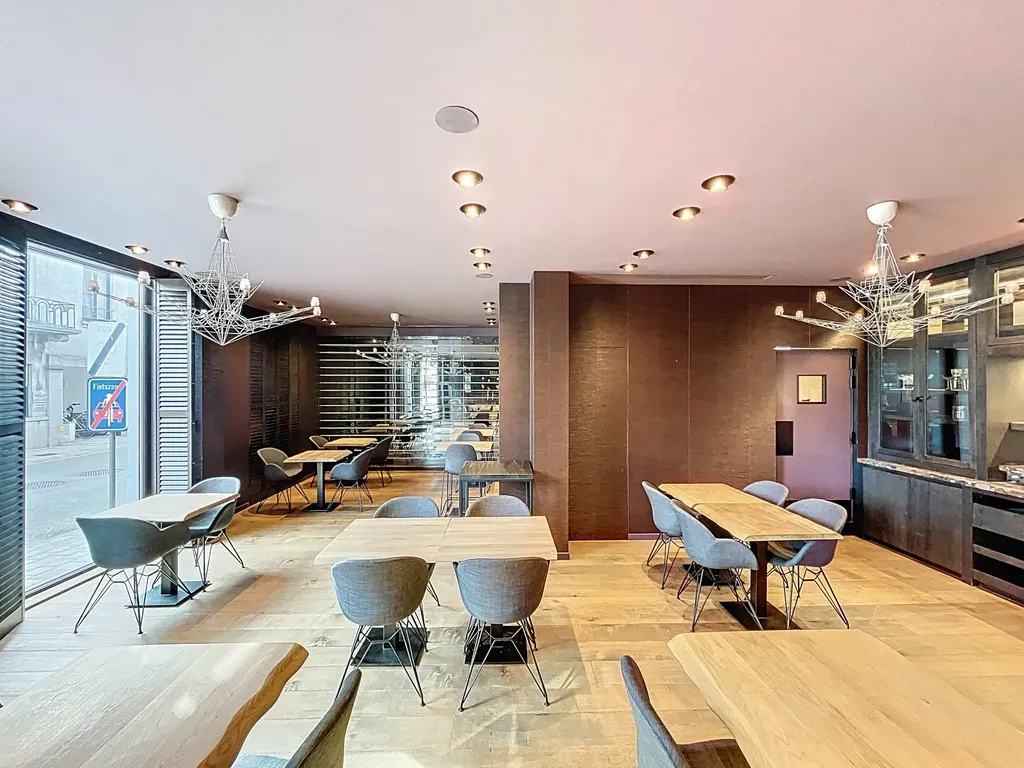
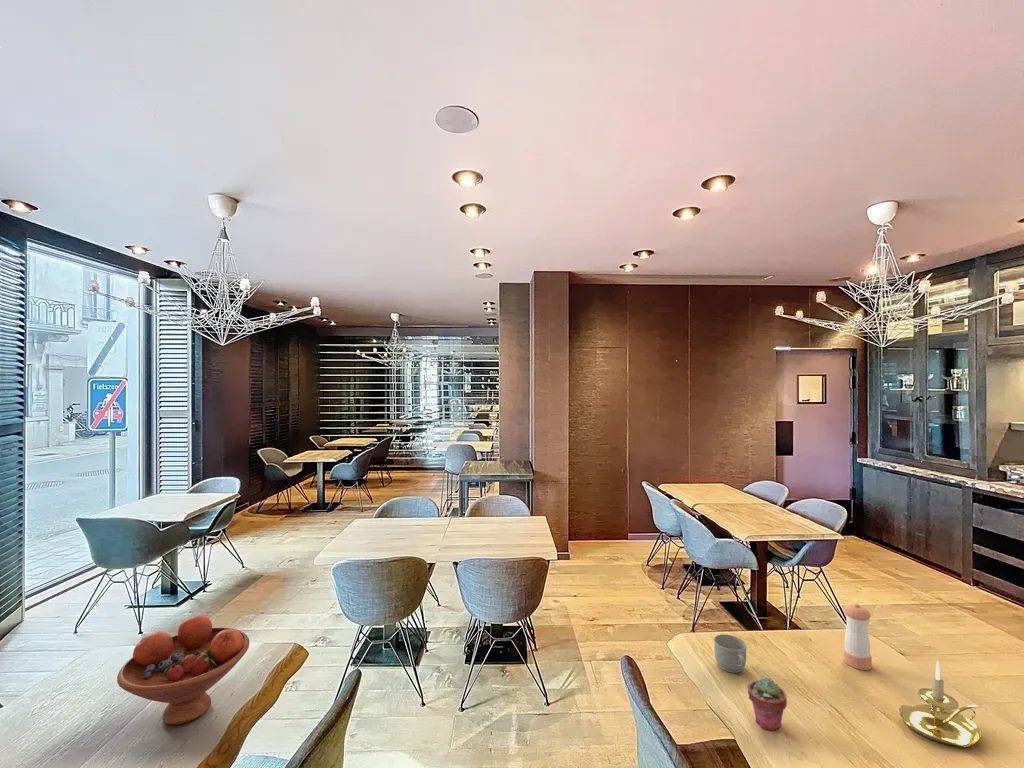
+ pepper shaker (857, 633)
+ candle holder (943, 694)
+ potted succulent (767, 700)
+ fruit bowl (187, 672)
+ mug (732, 656)
